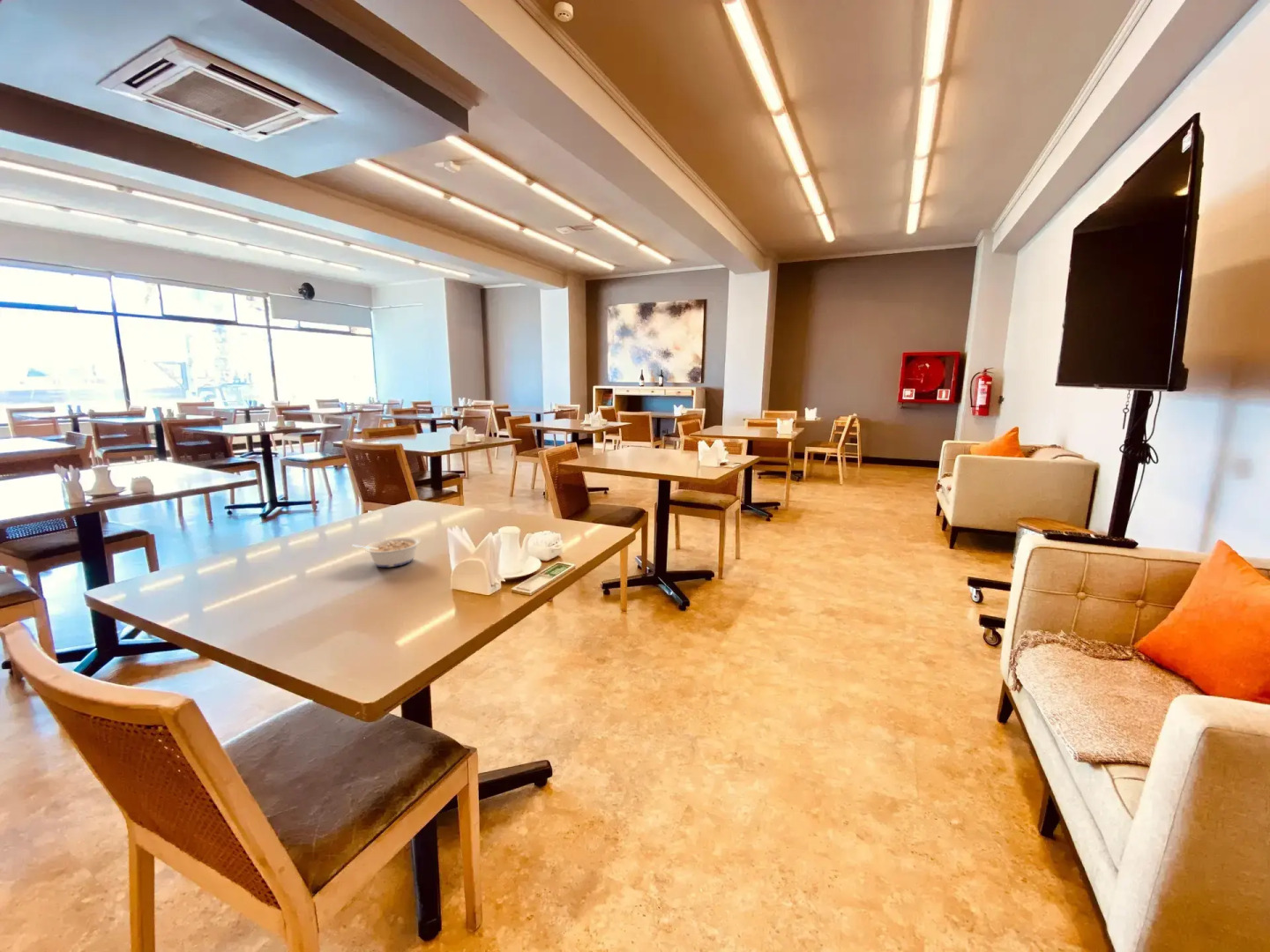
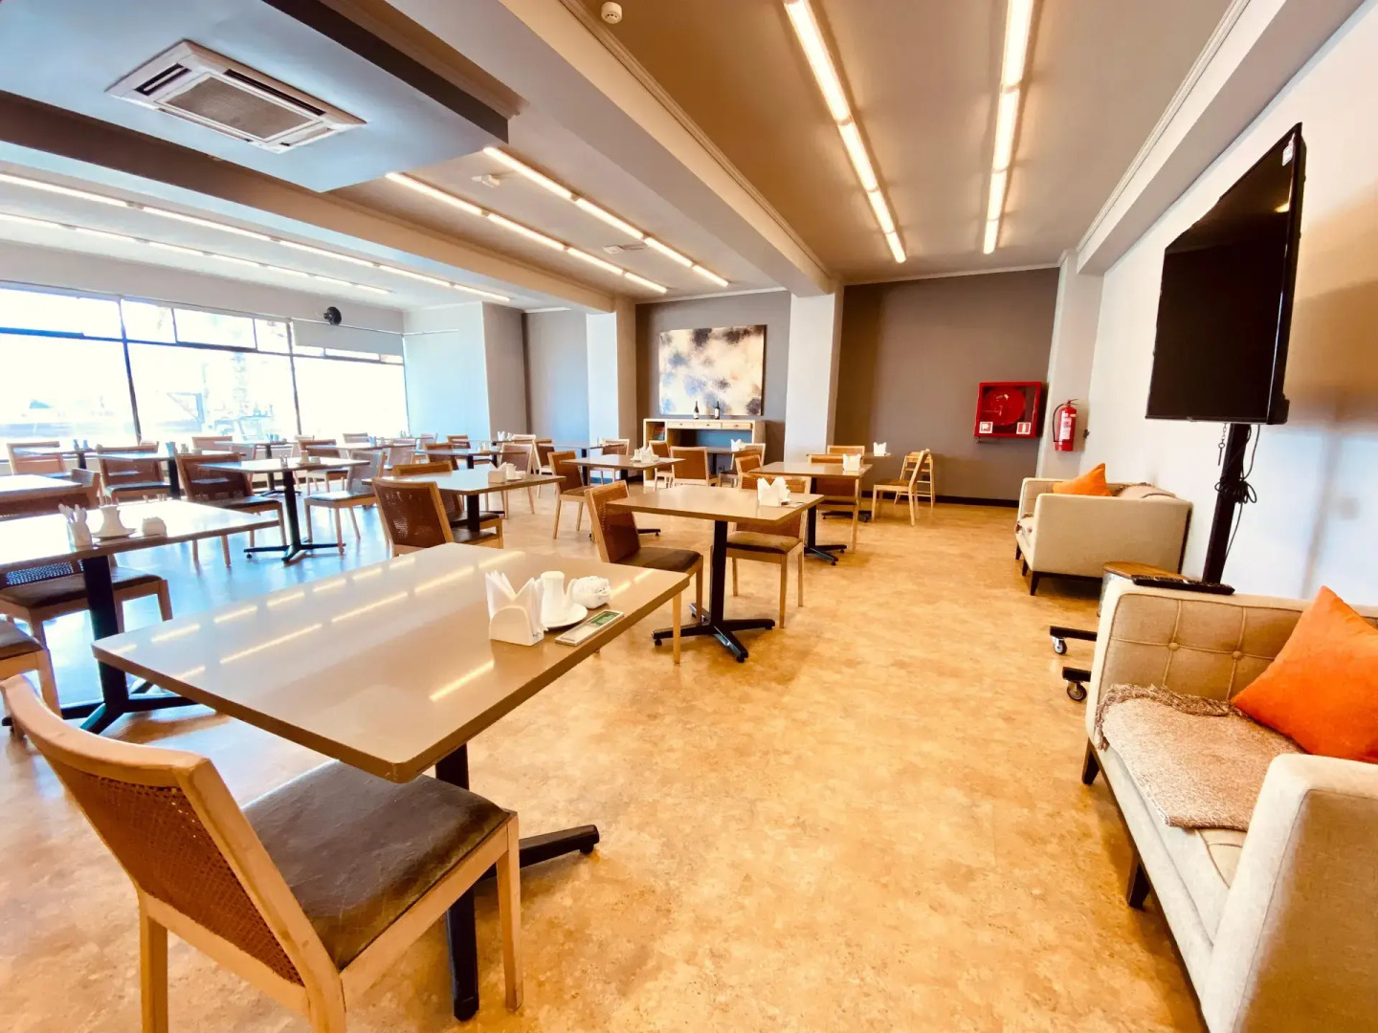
- legume (392, 551)
